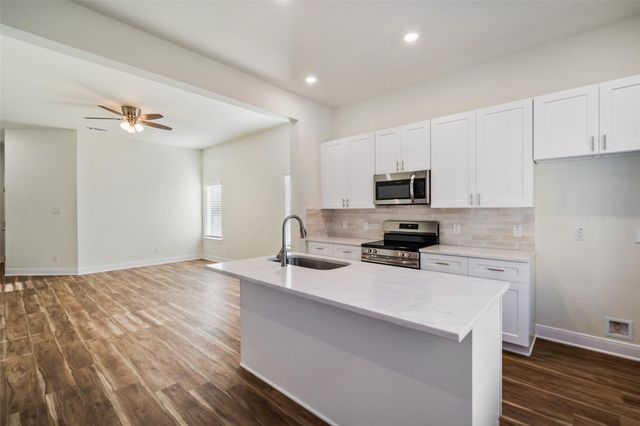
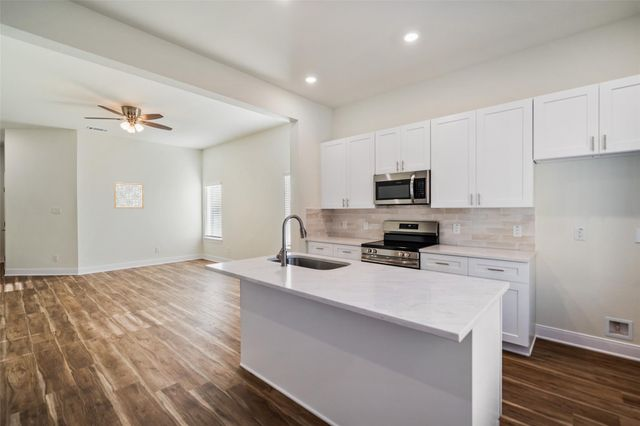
+ wall art (128, 195)
